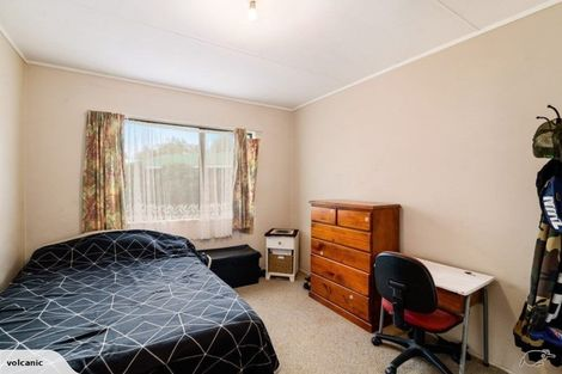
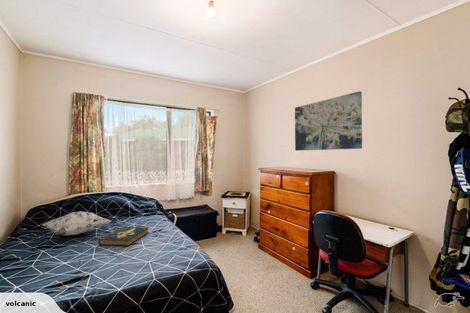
+ book (125, 235)
+ wall art (323, 125)
+ decorative pillow (77, 223)
